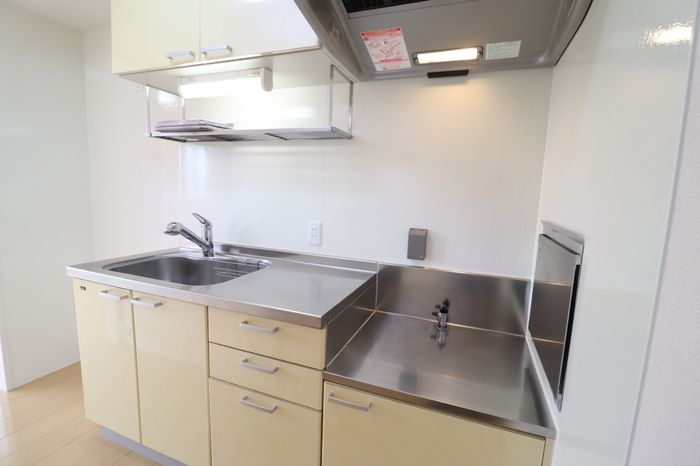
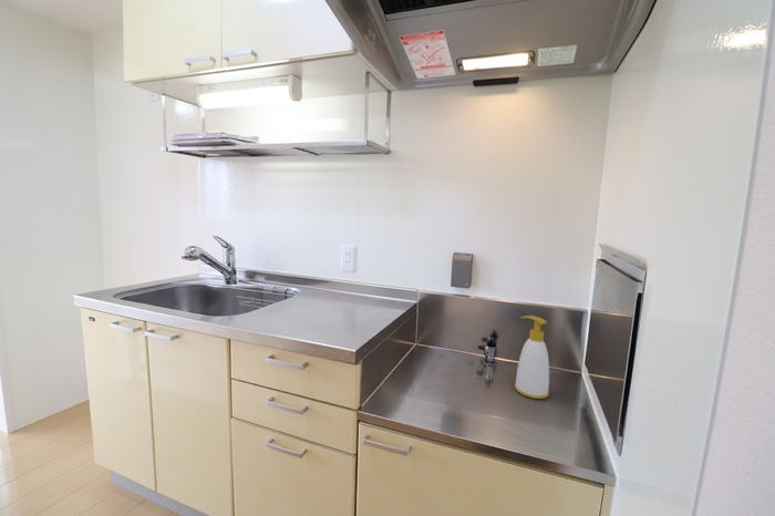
+ soap bottle (534, 354)
